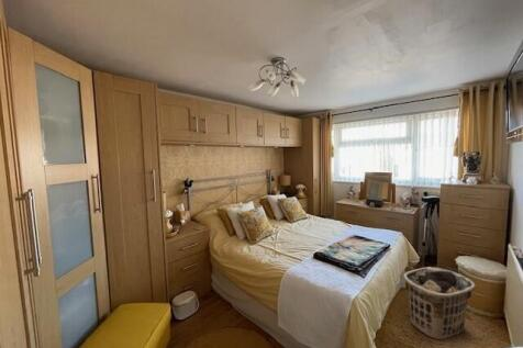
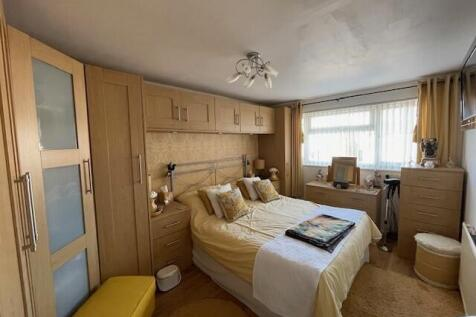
- clothes hamper (437, 298)
